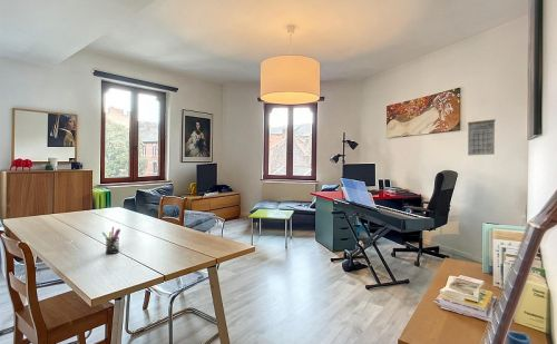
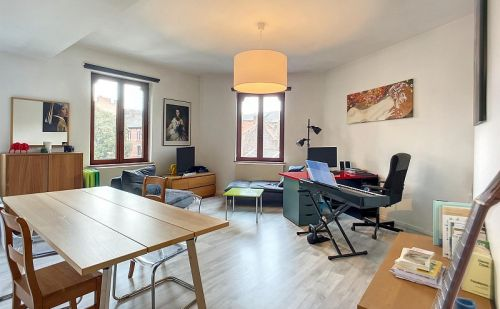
- calendar (480, 134)
- pen holder (110, 239)
